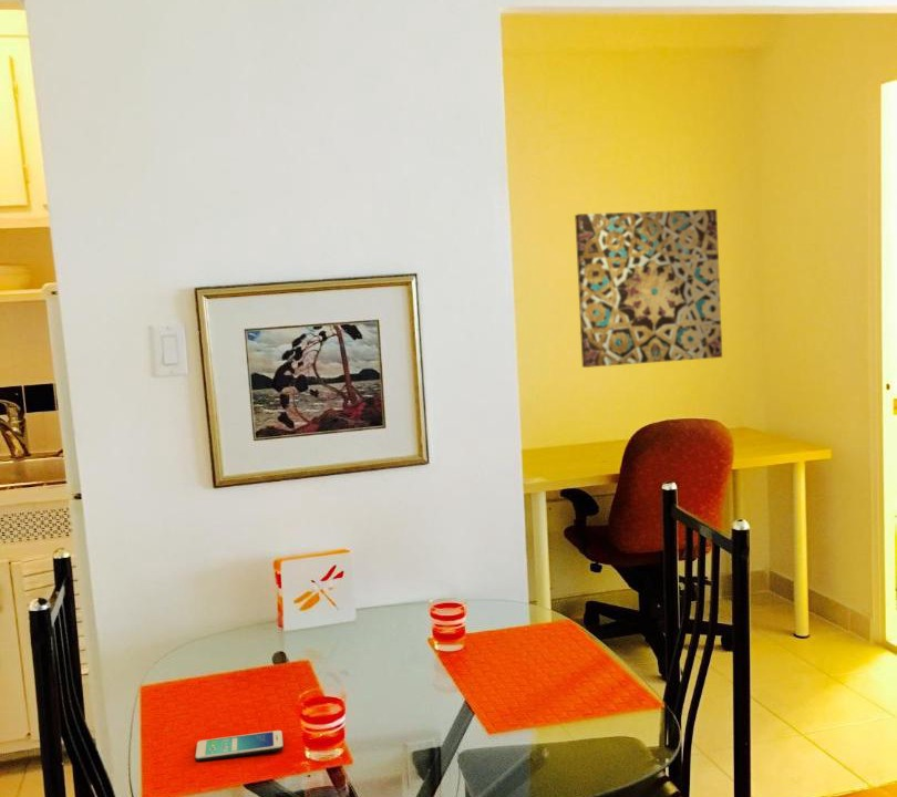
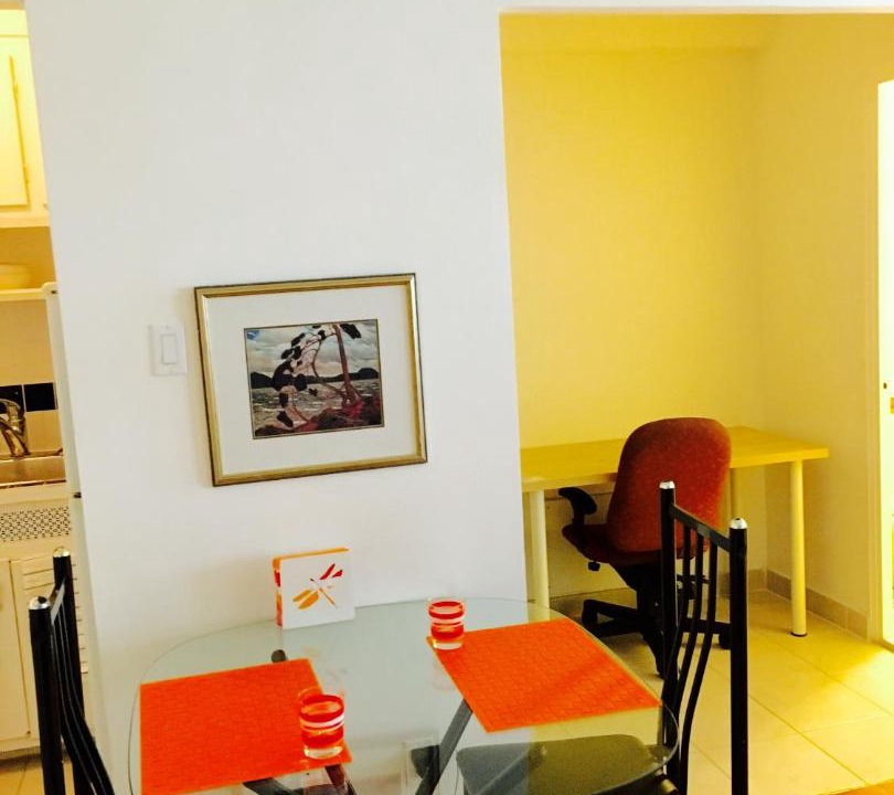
- wall art (649, 287)
- smartphone (239, 745)
